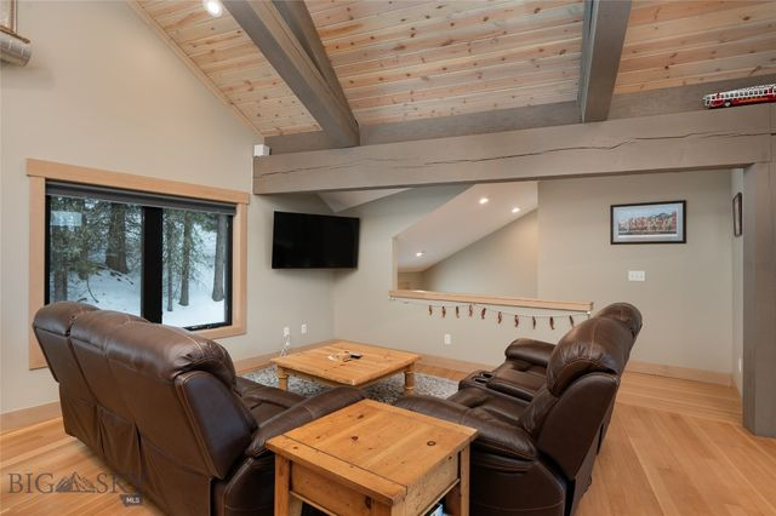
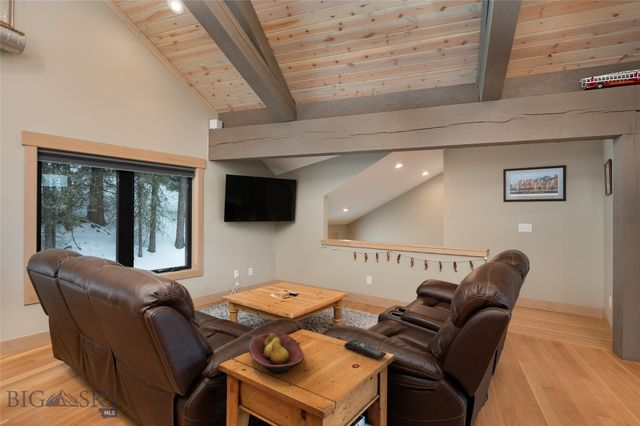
+ remote control (364, 348)
+ fruit bowl (275, 349)
